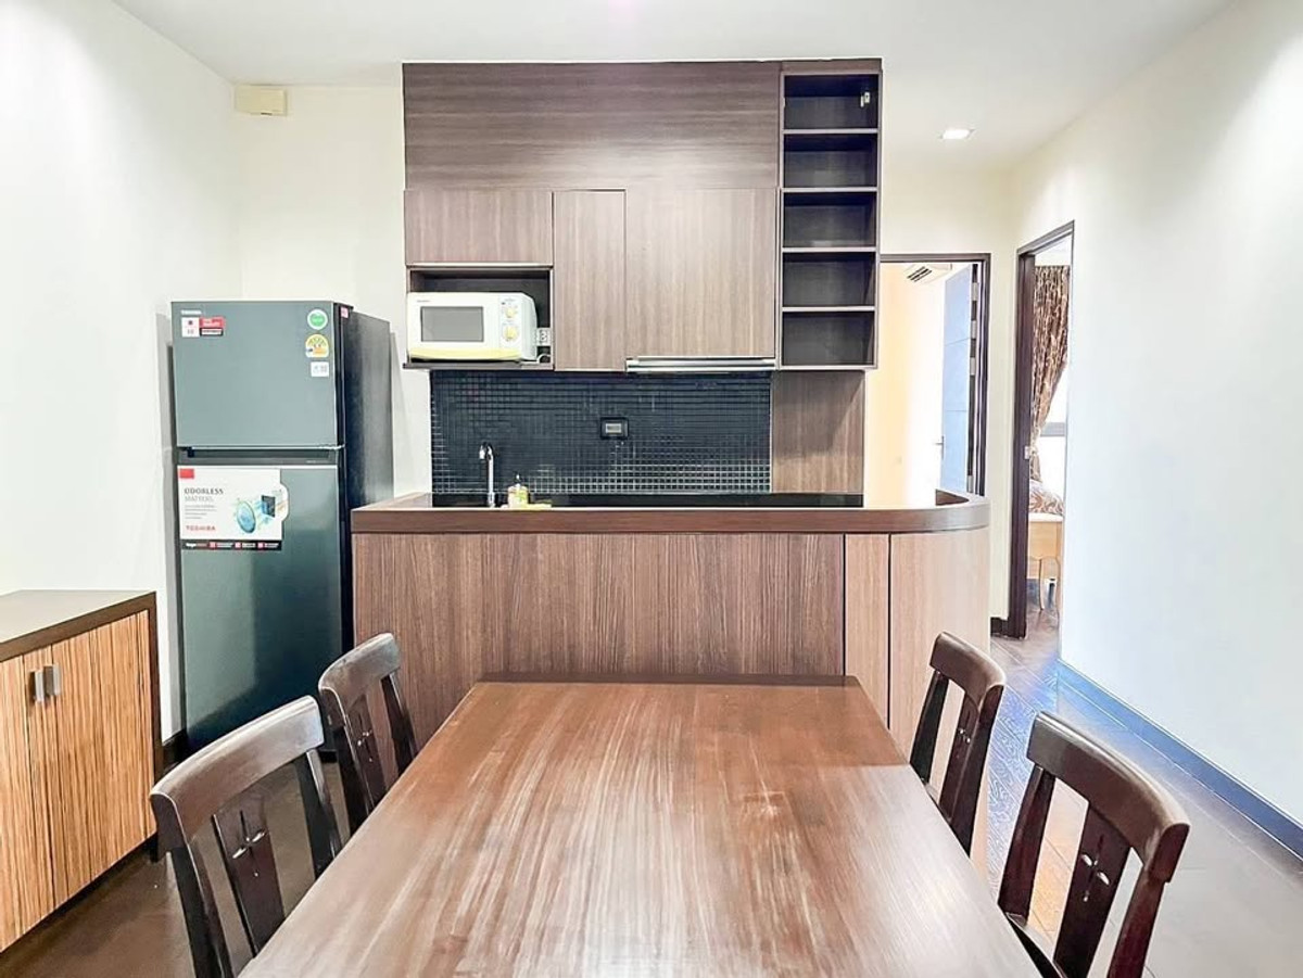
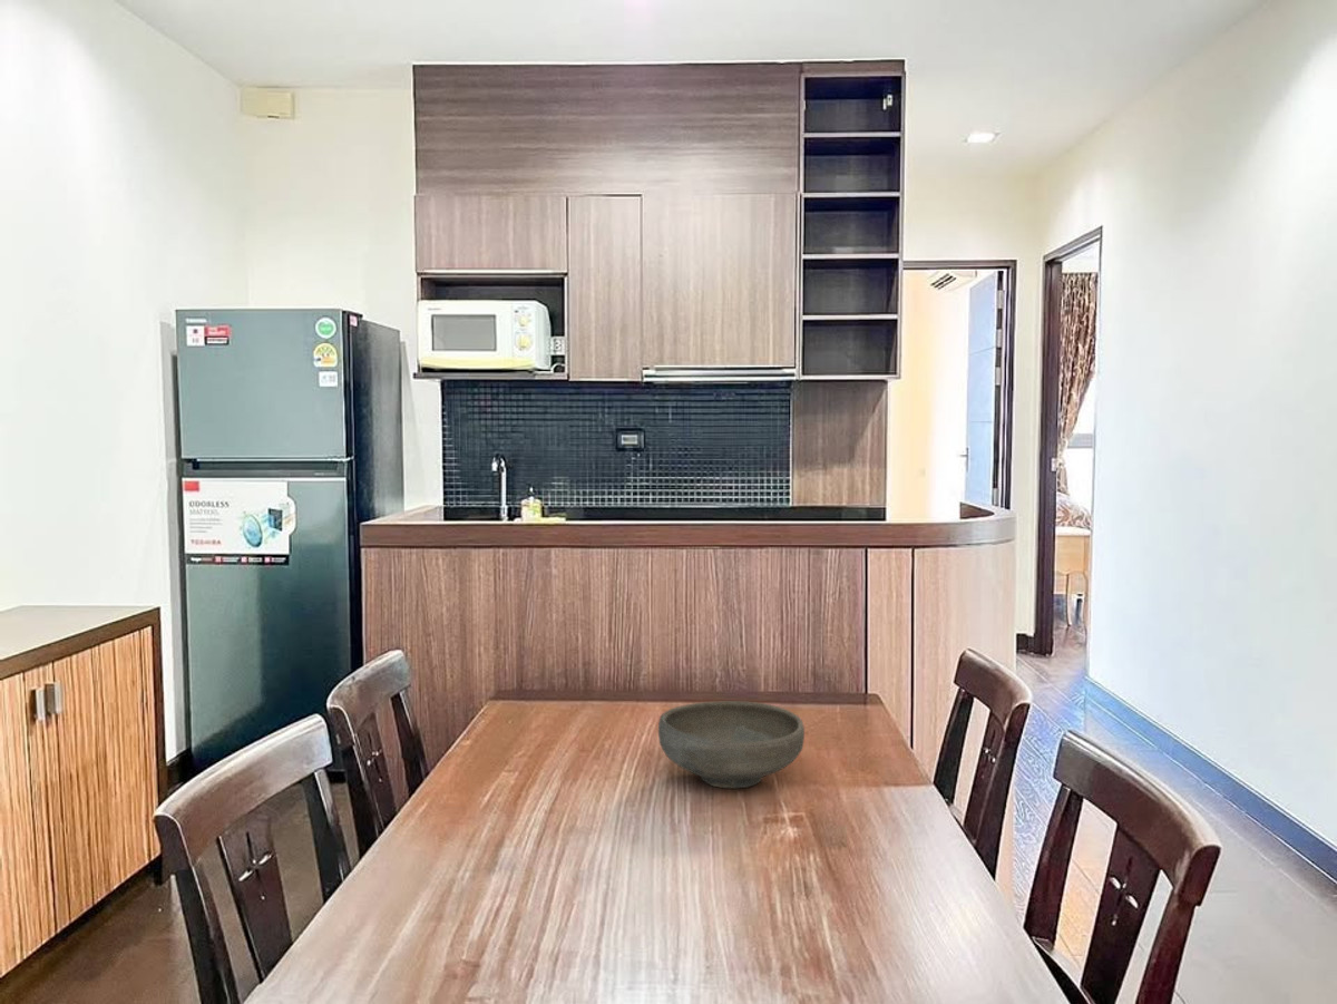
+ bowl (730, 748)
